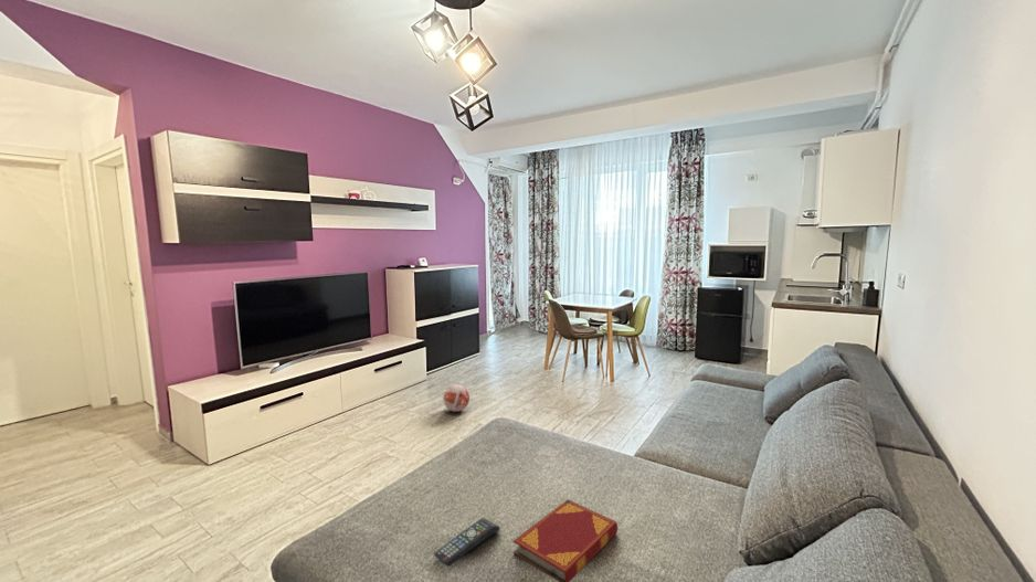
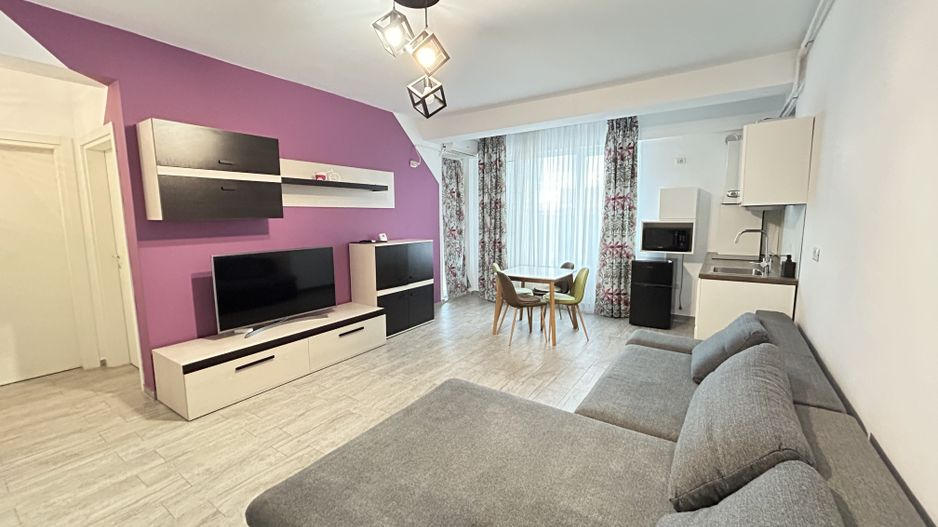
- remote control (468, 539)
- ball (456, 398)
- hardback book (567, 537)
